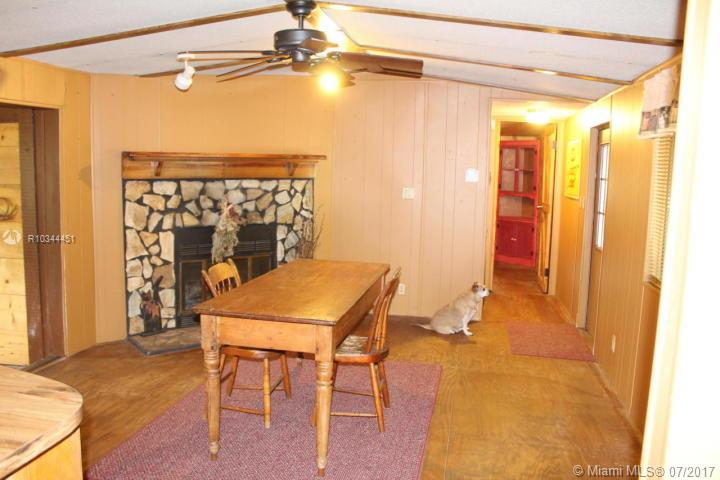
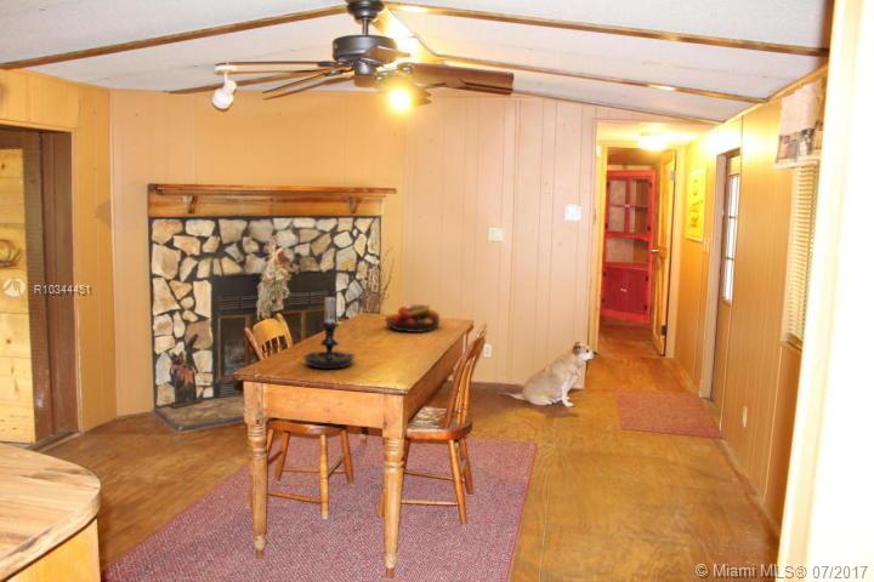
+ candle holder (329, 329)
+ fruit bowl (412, 315)
